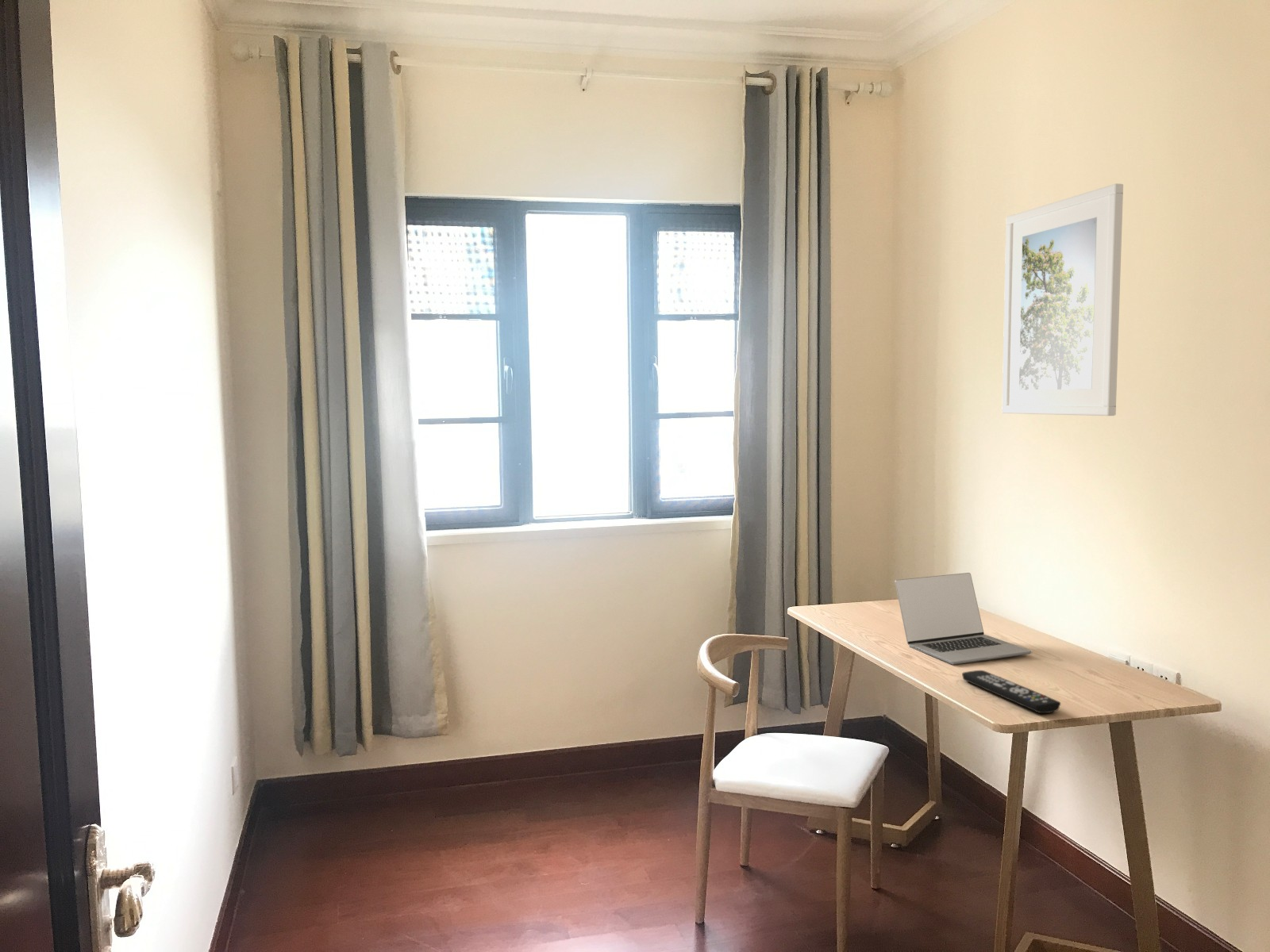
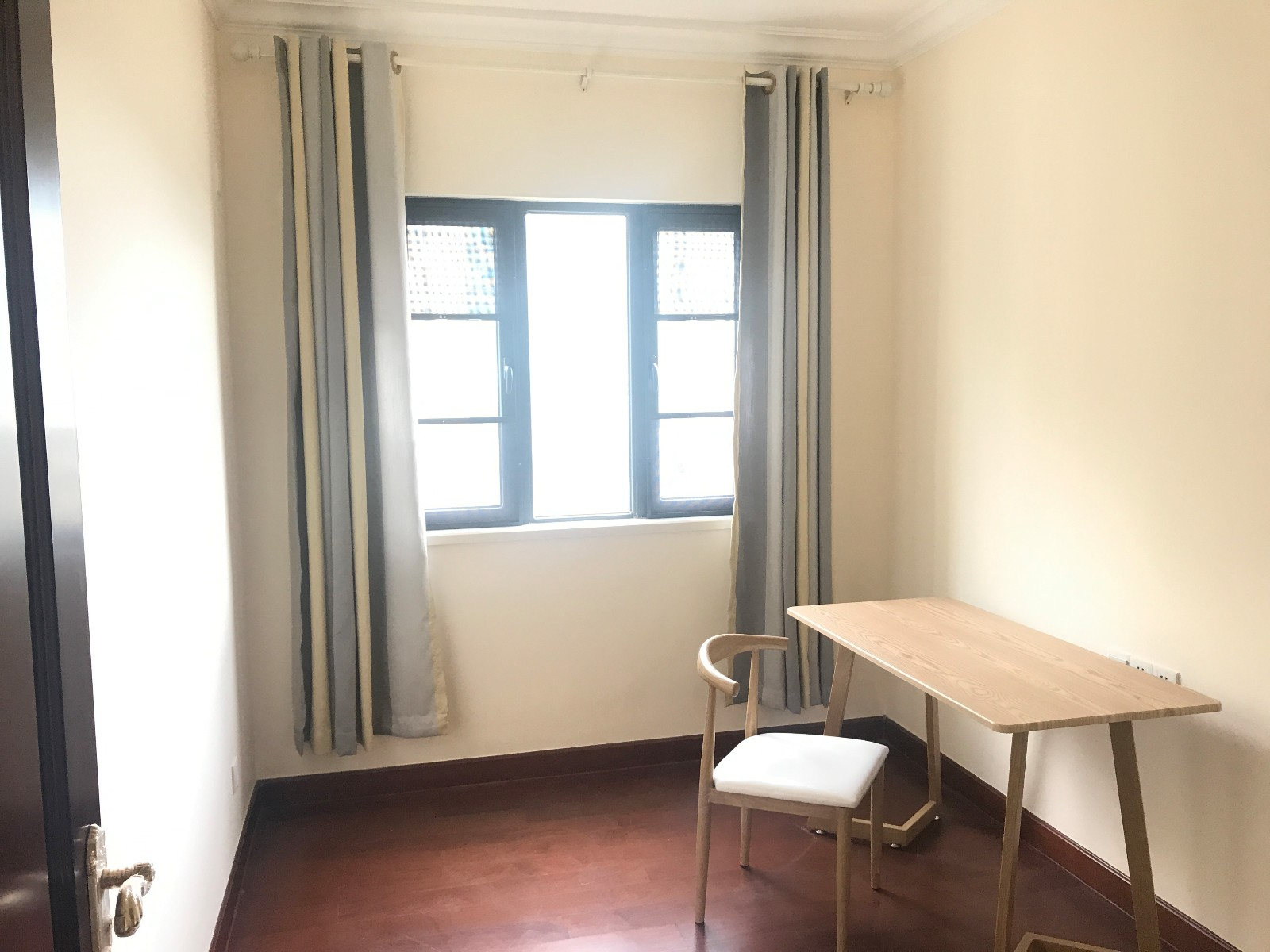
- remote control (1008, 690)
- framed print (1056, 309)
- laptop (961, 616)
